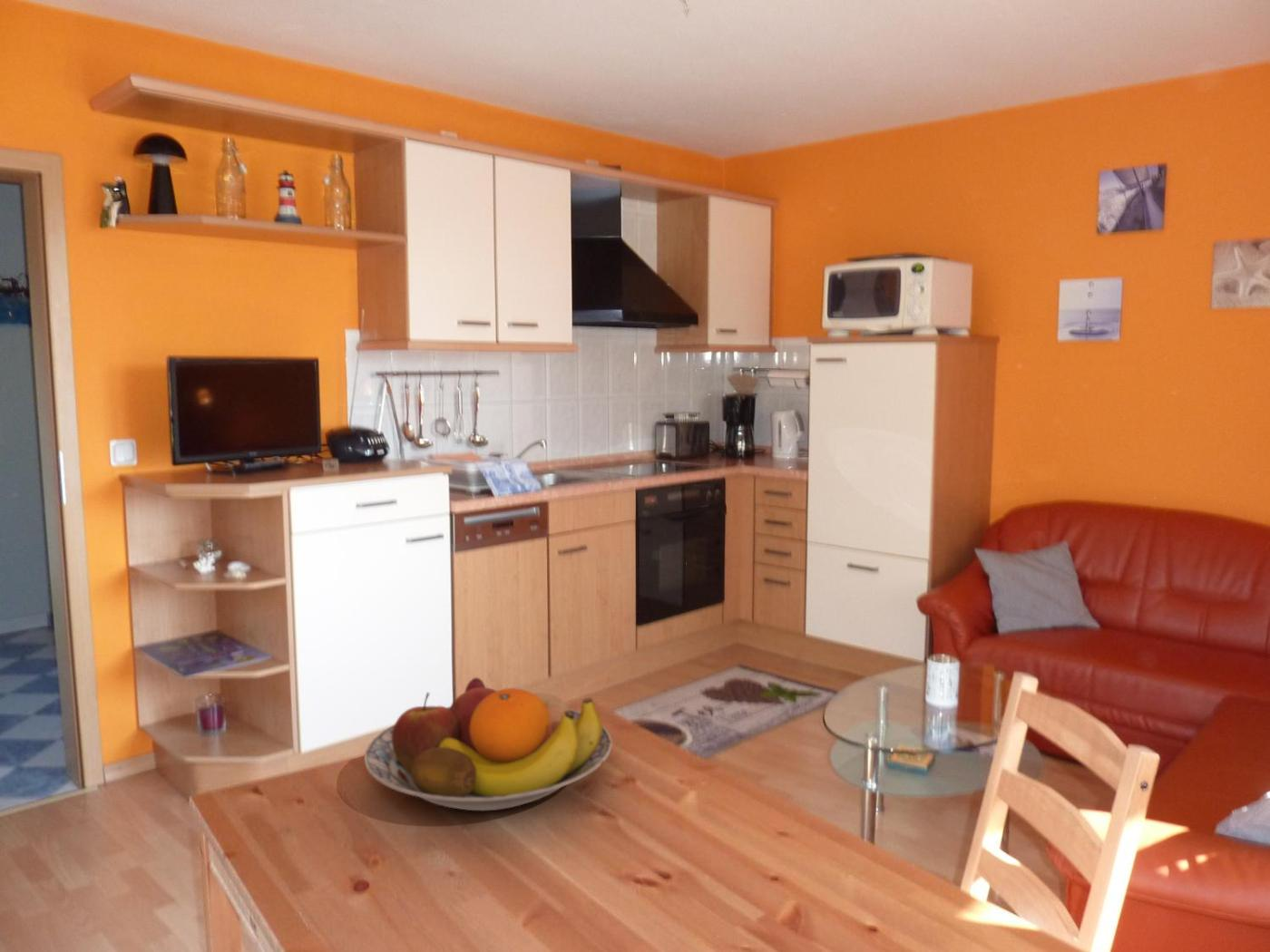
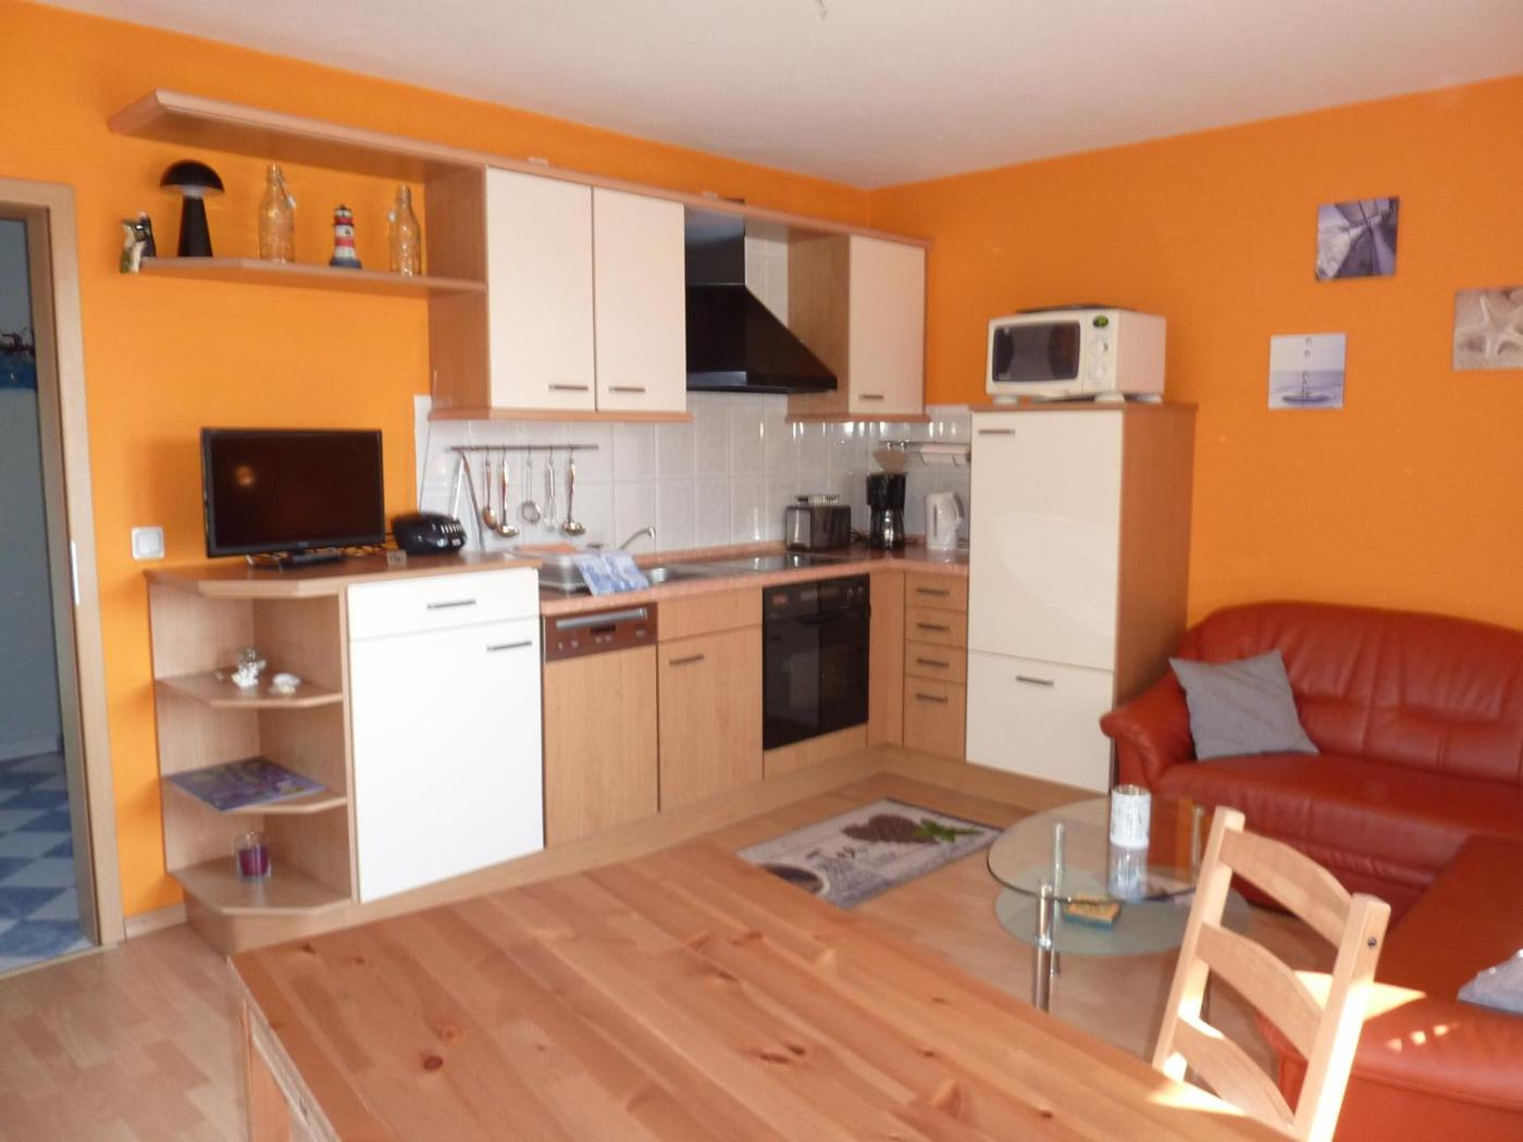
- fruit bowl (490, 734)
